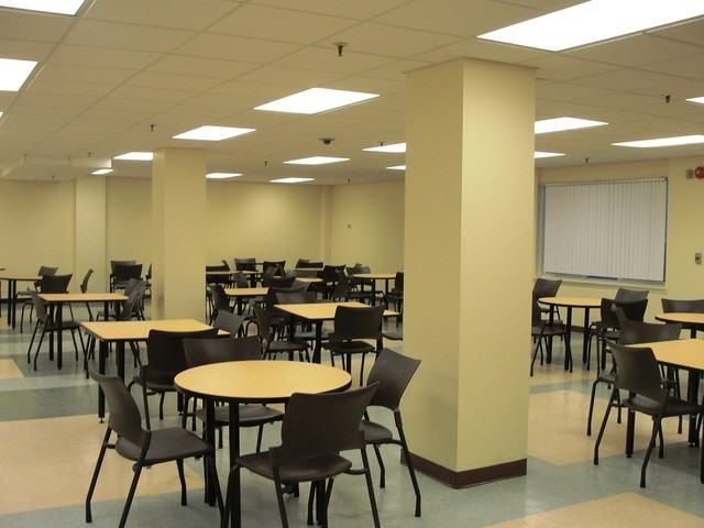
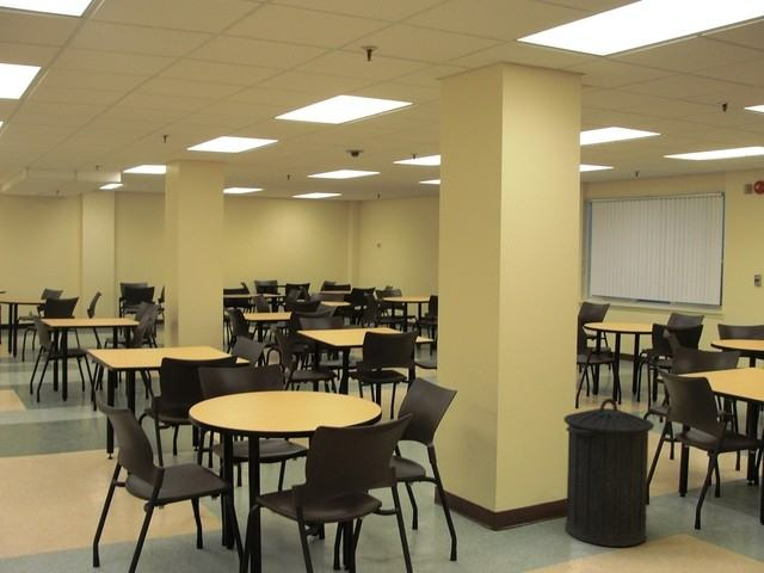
+ trash can (606, 466)
